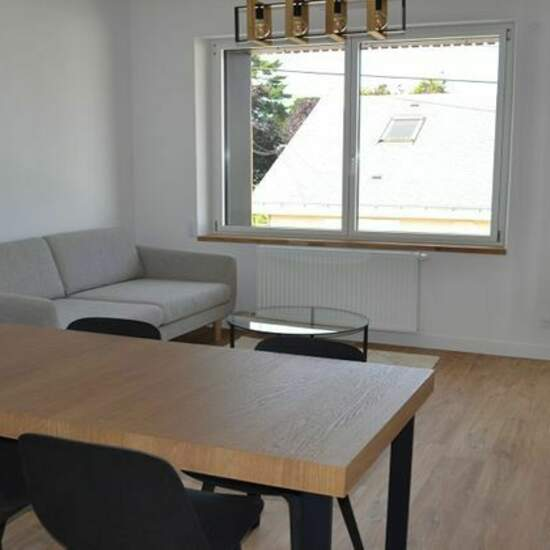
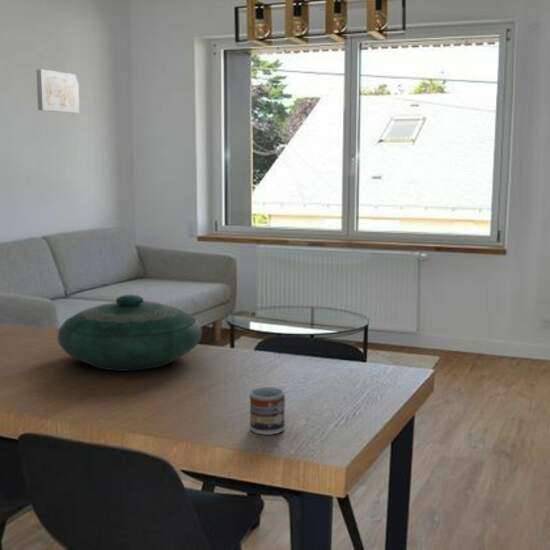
+ cup (270, 408)
+ decorative bowl (130, 327)
+ wall art (58, 92)
